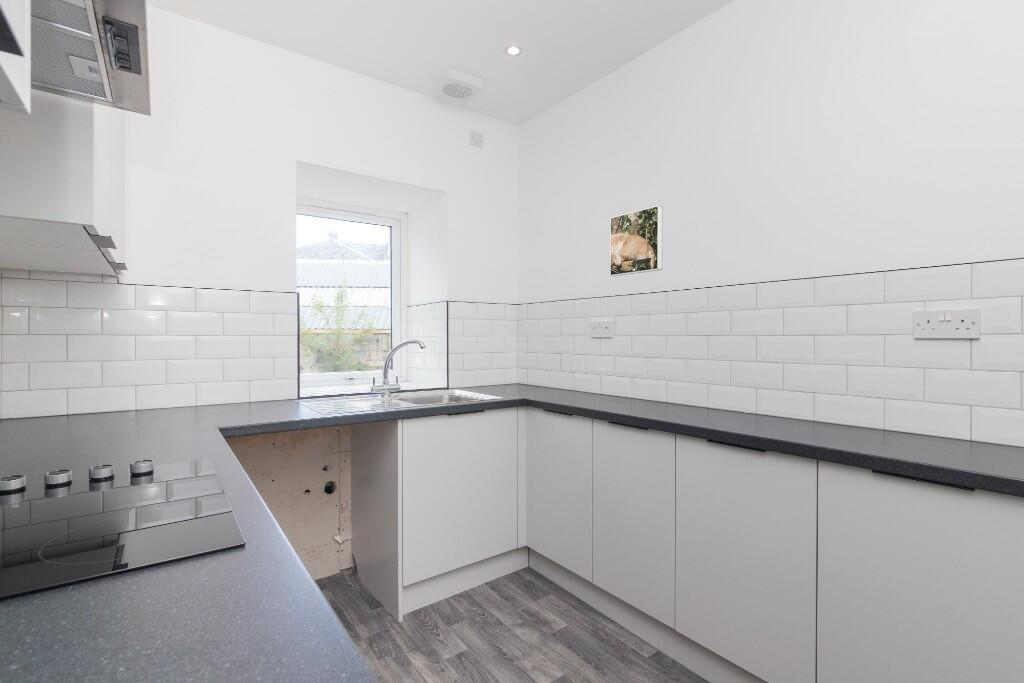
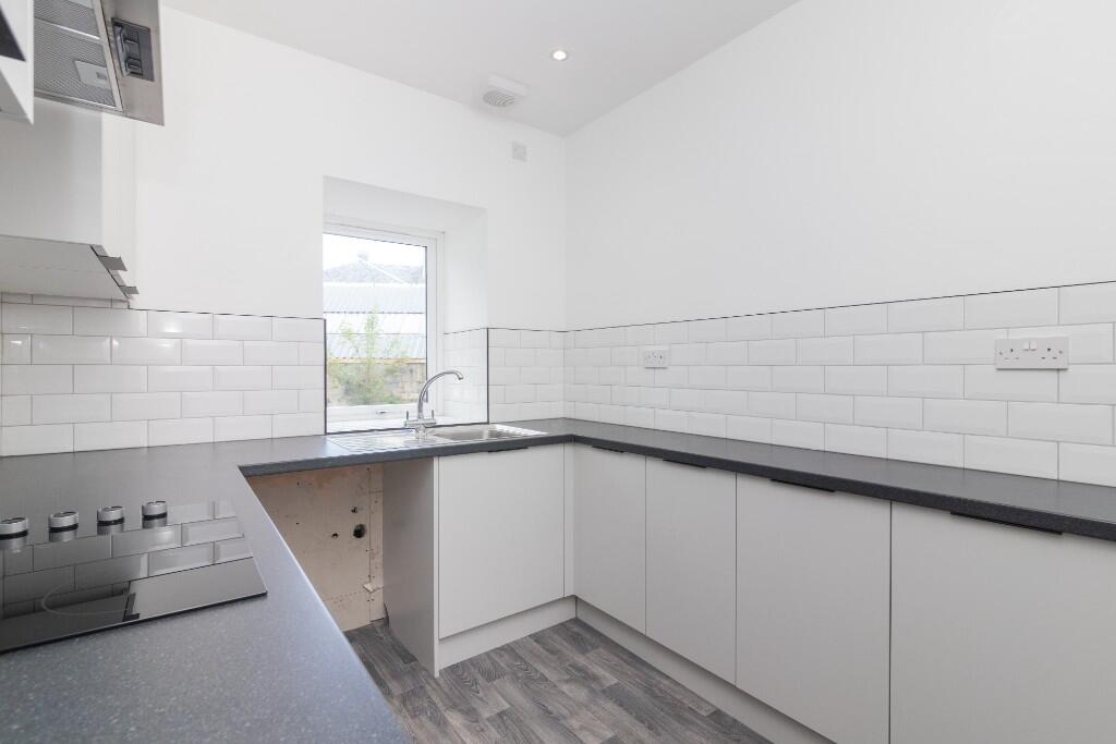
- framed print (635, 242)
